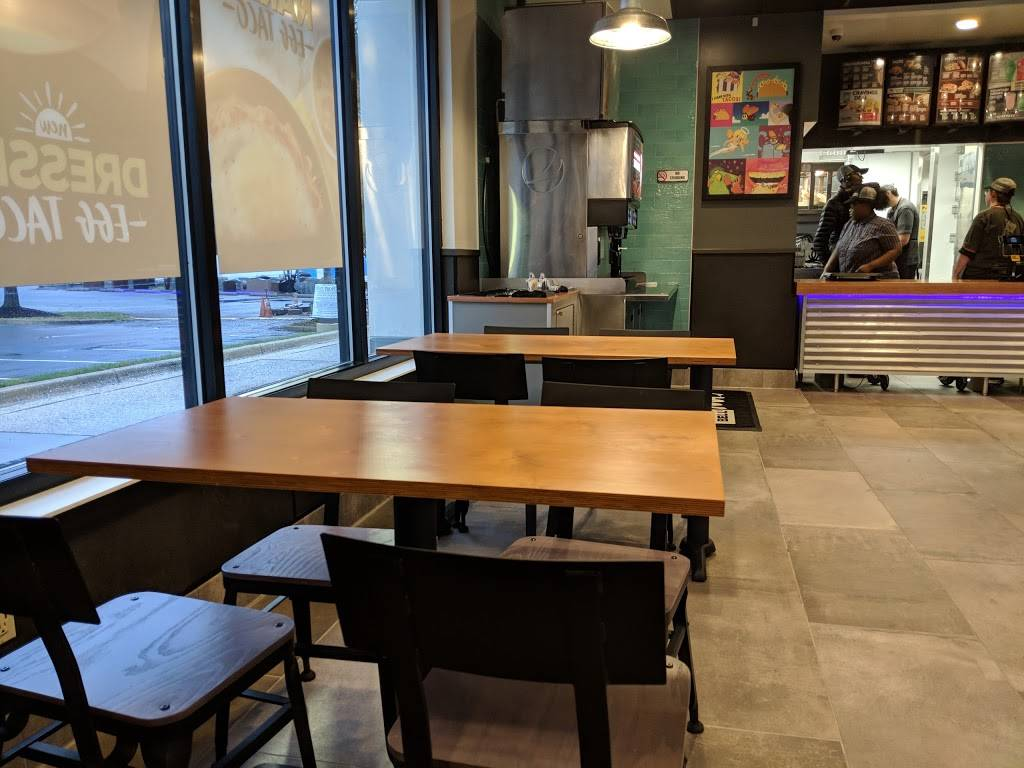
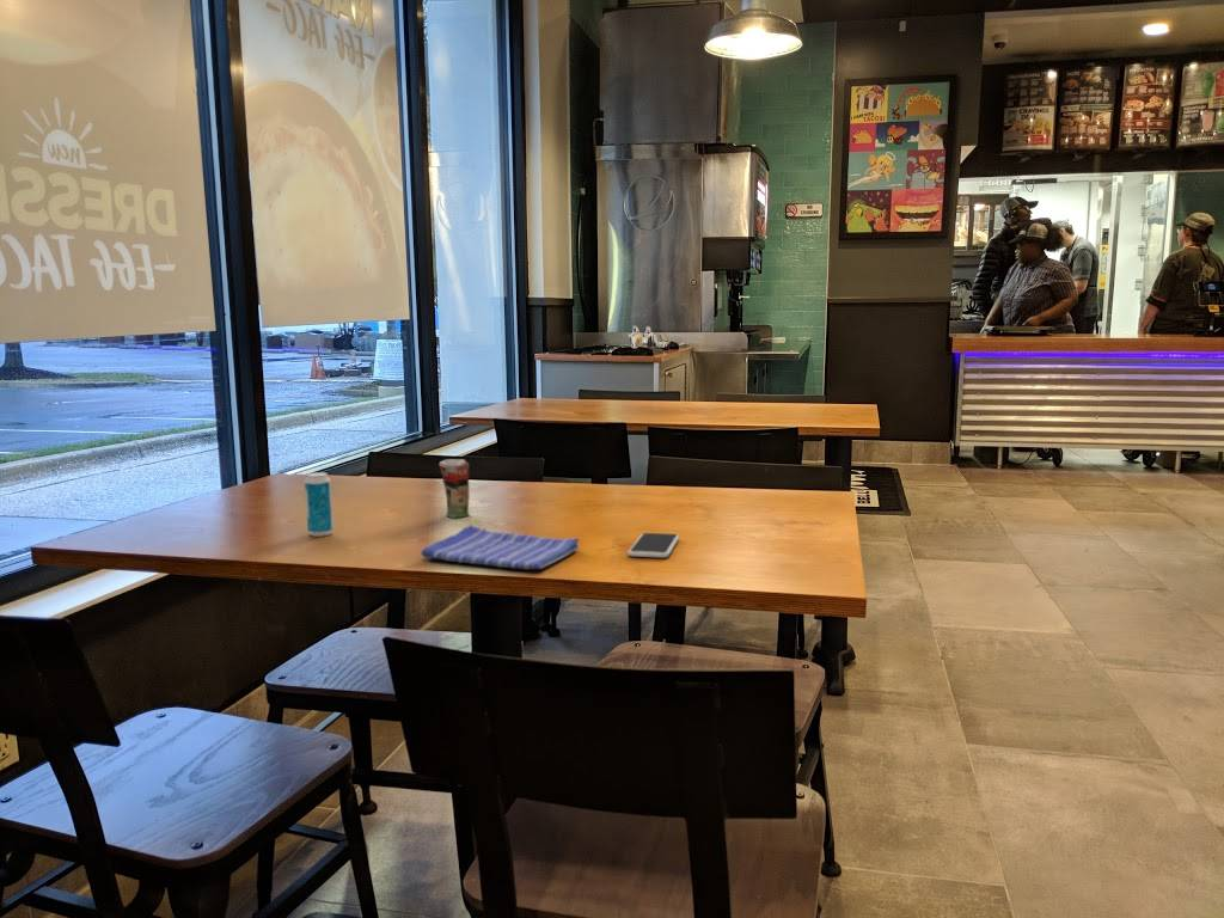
+ dish towel (501, 546)
+ smartphone (654, 544)
+ beverage cup (454, 486)
+ beverage can (318, 503)
